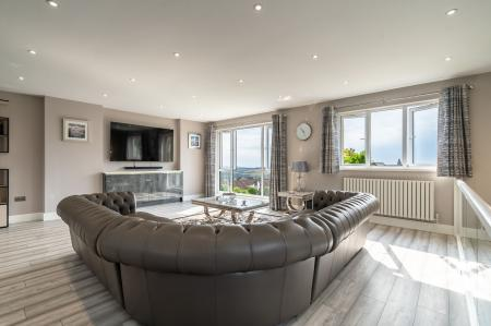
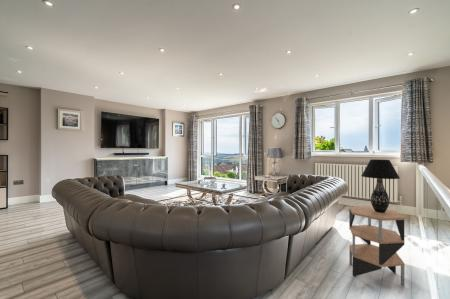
+ table lamp (379, 185)
+ side table (374, 241)
